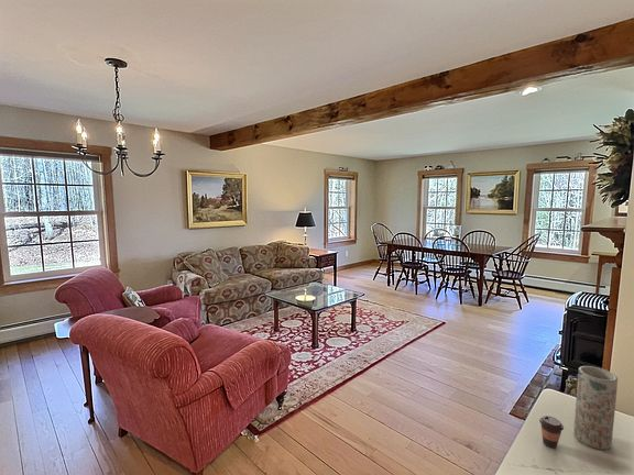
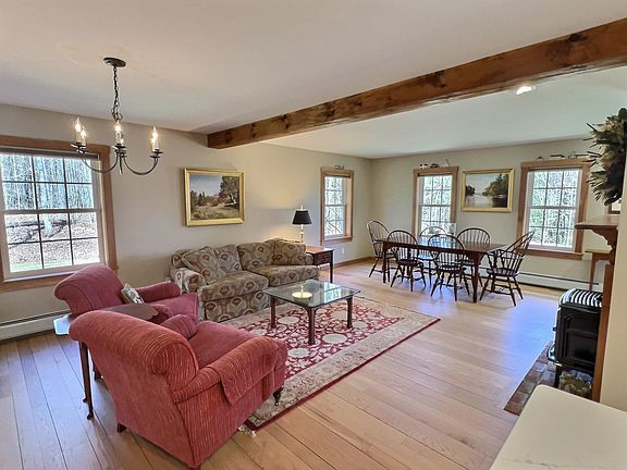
- vase (594, 406)
- coffee cup (550, 432)
